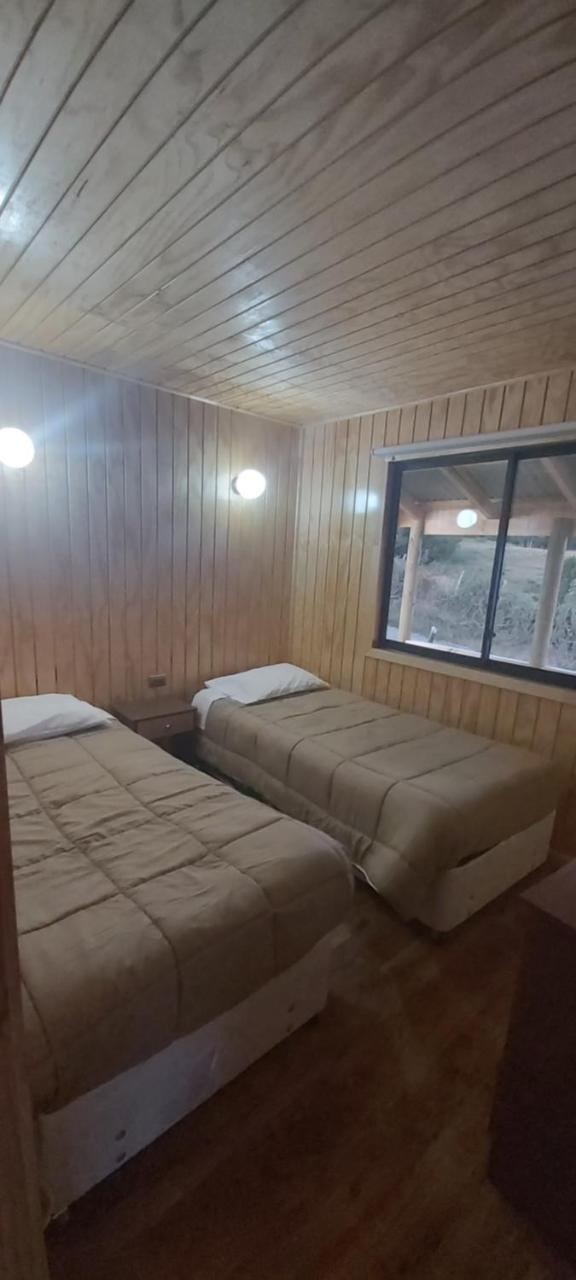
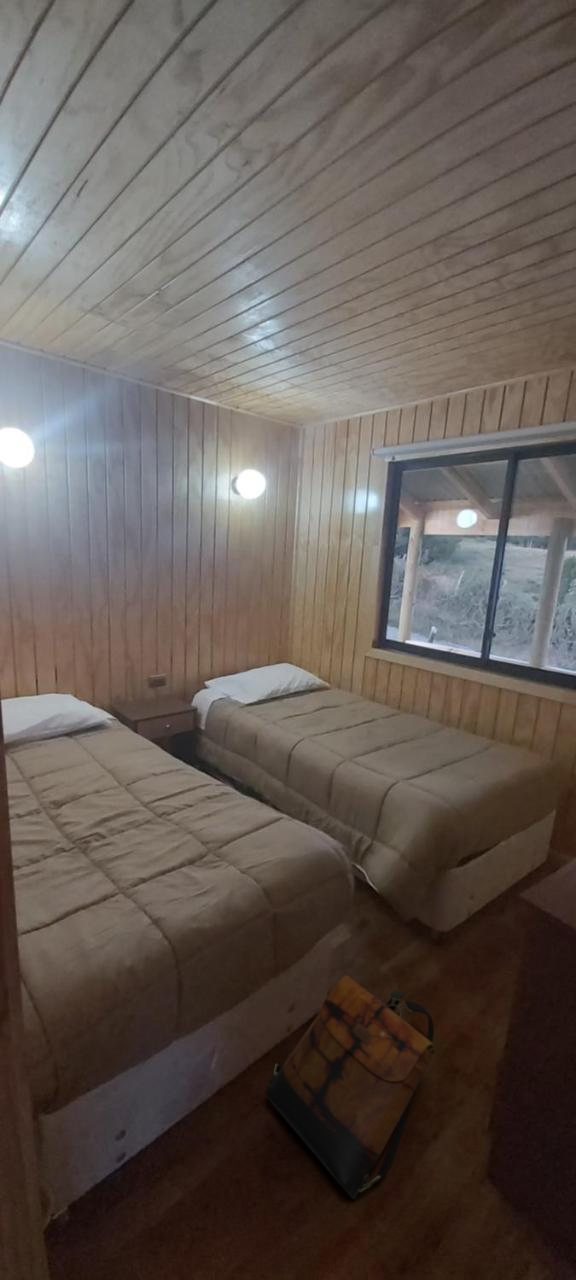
+ backpack (368, 1059)
